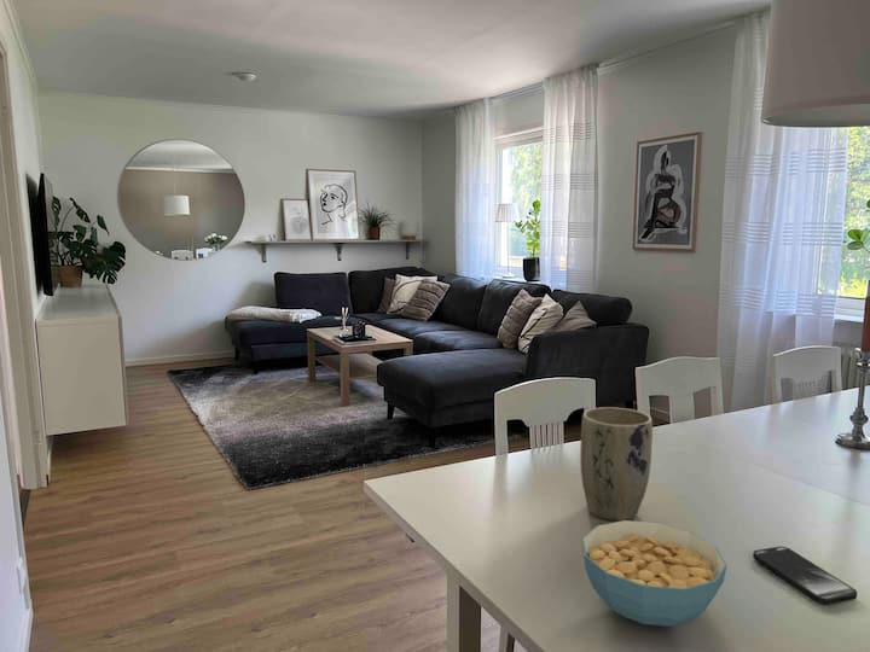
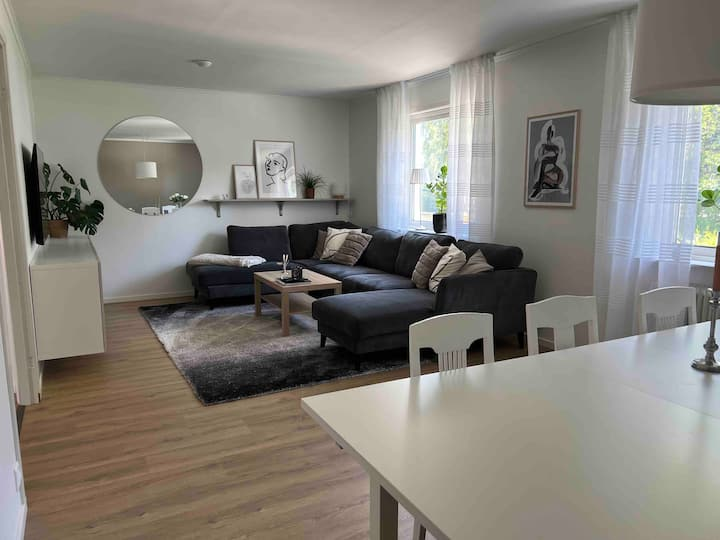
- plant pot (615, 464)
- cereal bowl (649, 582)
- smartphone (801, 572)
